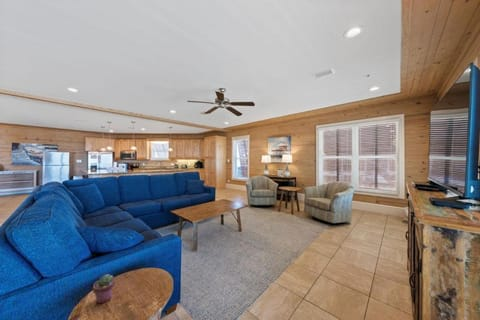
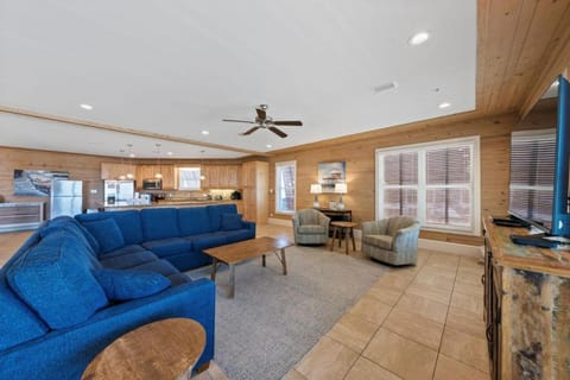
- potted succulent (104, 287)
